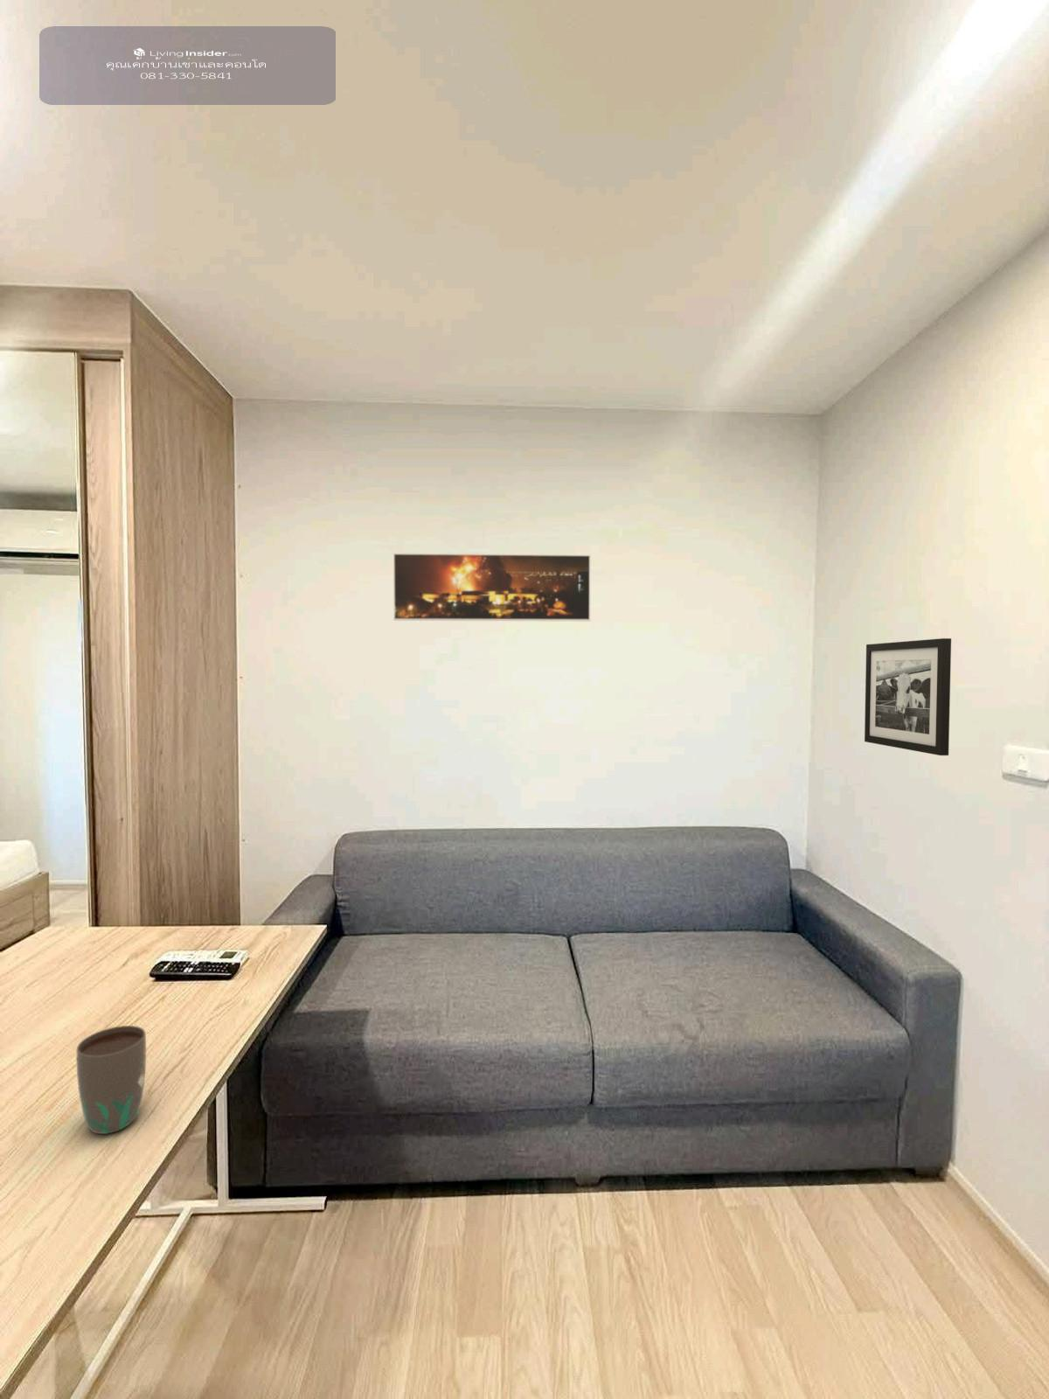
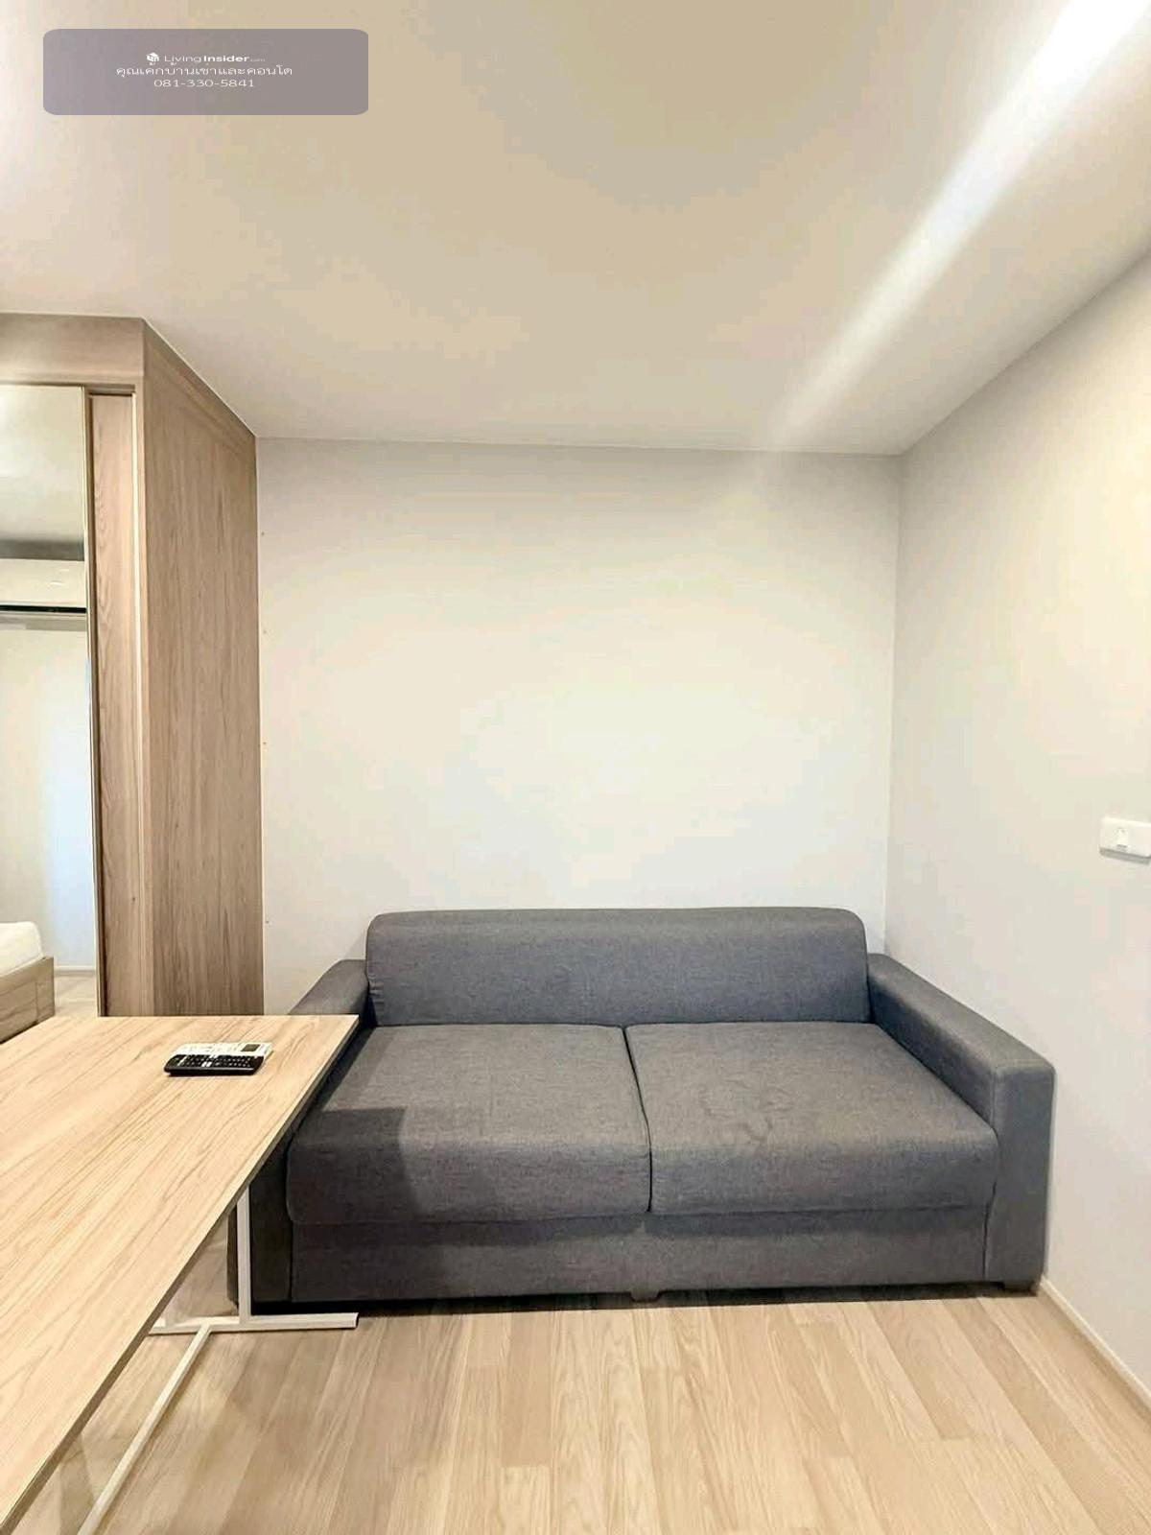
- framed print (493, 587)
- mug (116, 1074)
- picture frame (904, 694)
